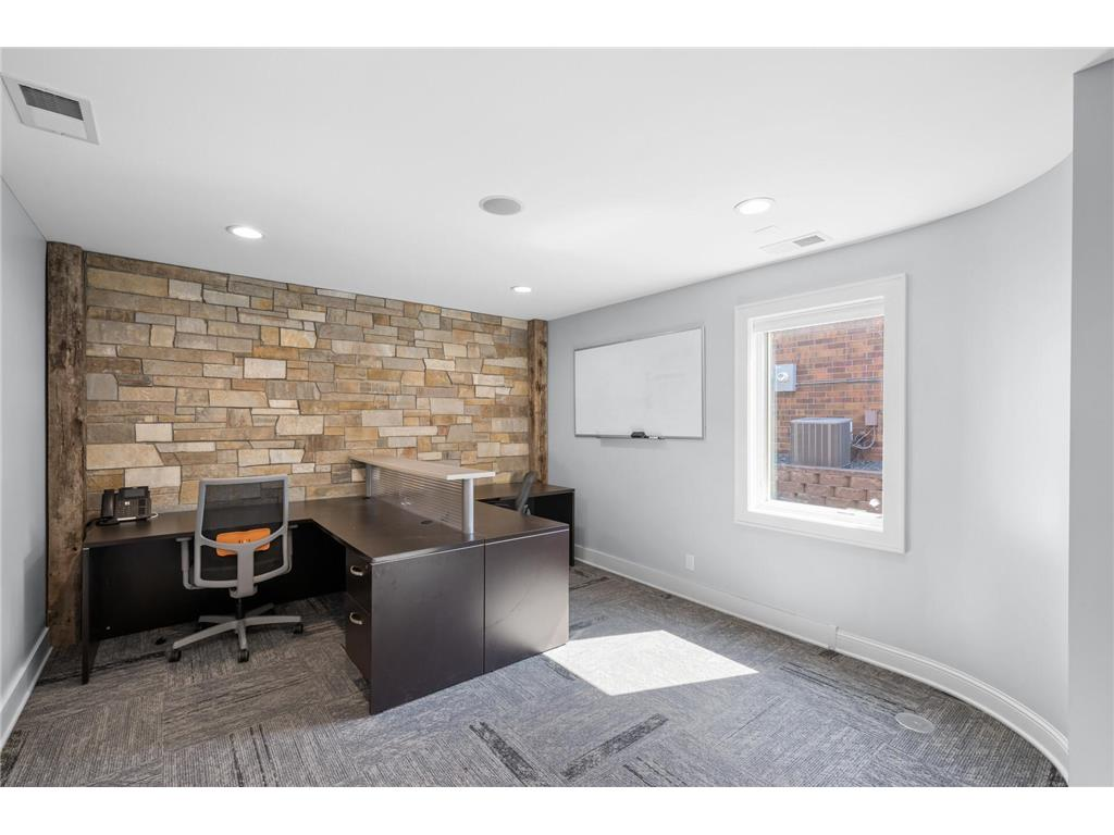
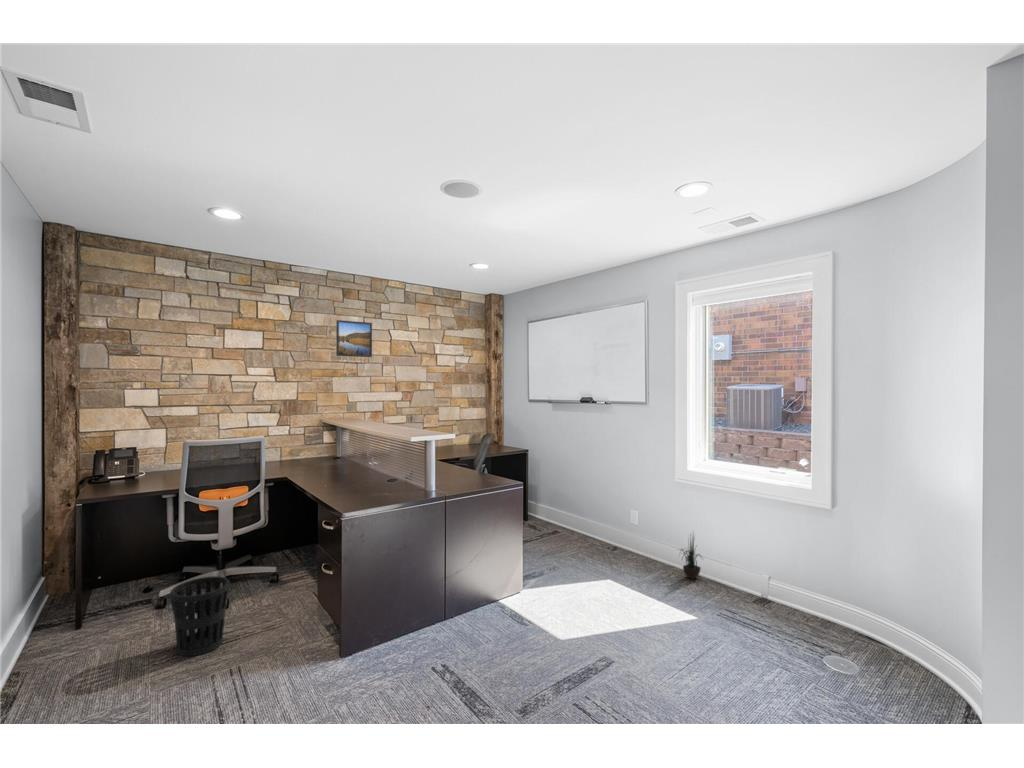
+ wastebasket (200, 615)
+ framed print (354, 339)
+ potted plant (690, 551)
